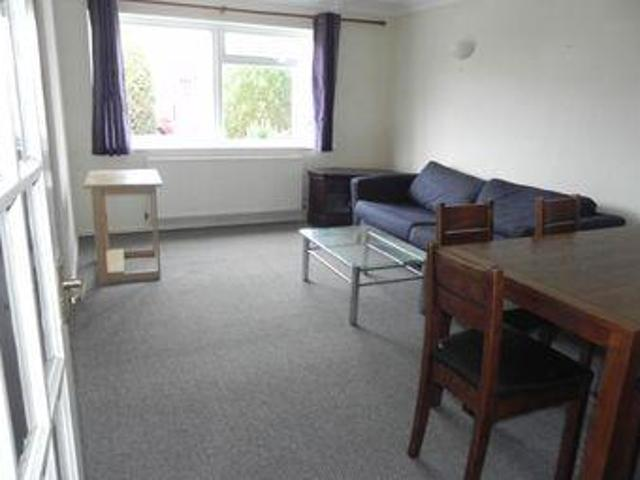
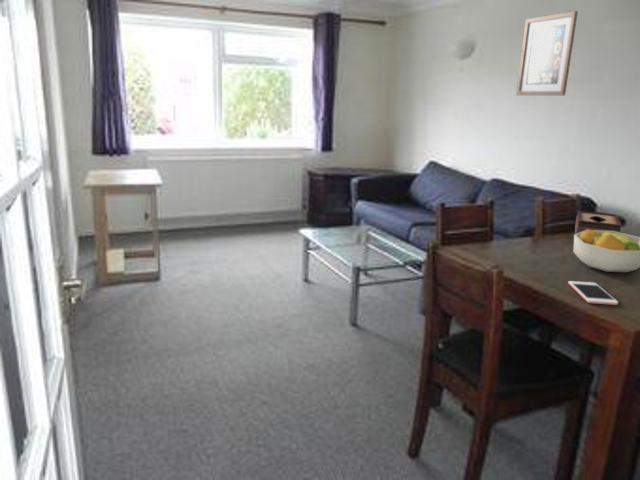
+ fruit bowl (610, 246)
+ cell phone (591, 292)
+ tissue box (596, 228)
+ wall art (544, 56)
